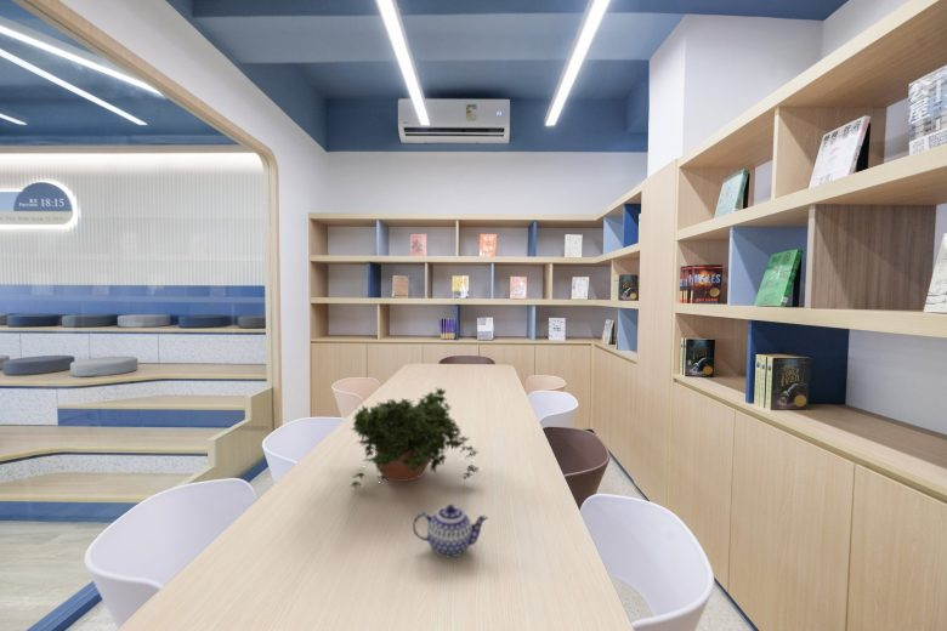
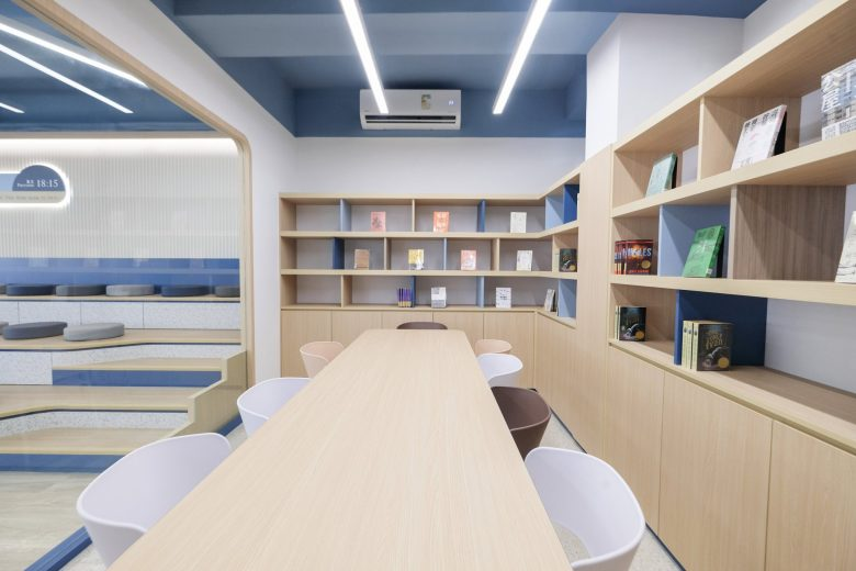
- teapot (449, 527)
- potted plant (407, 432)
